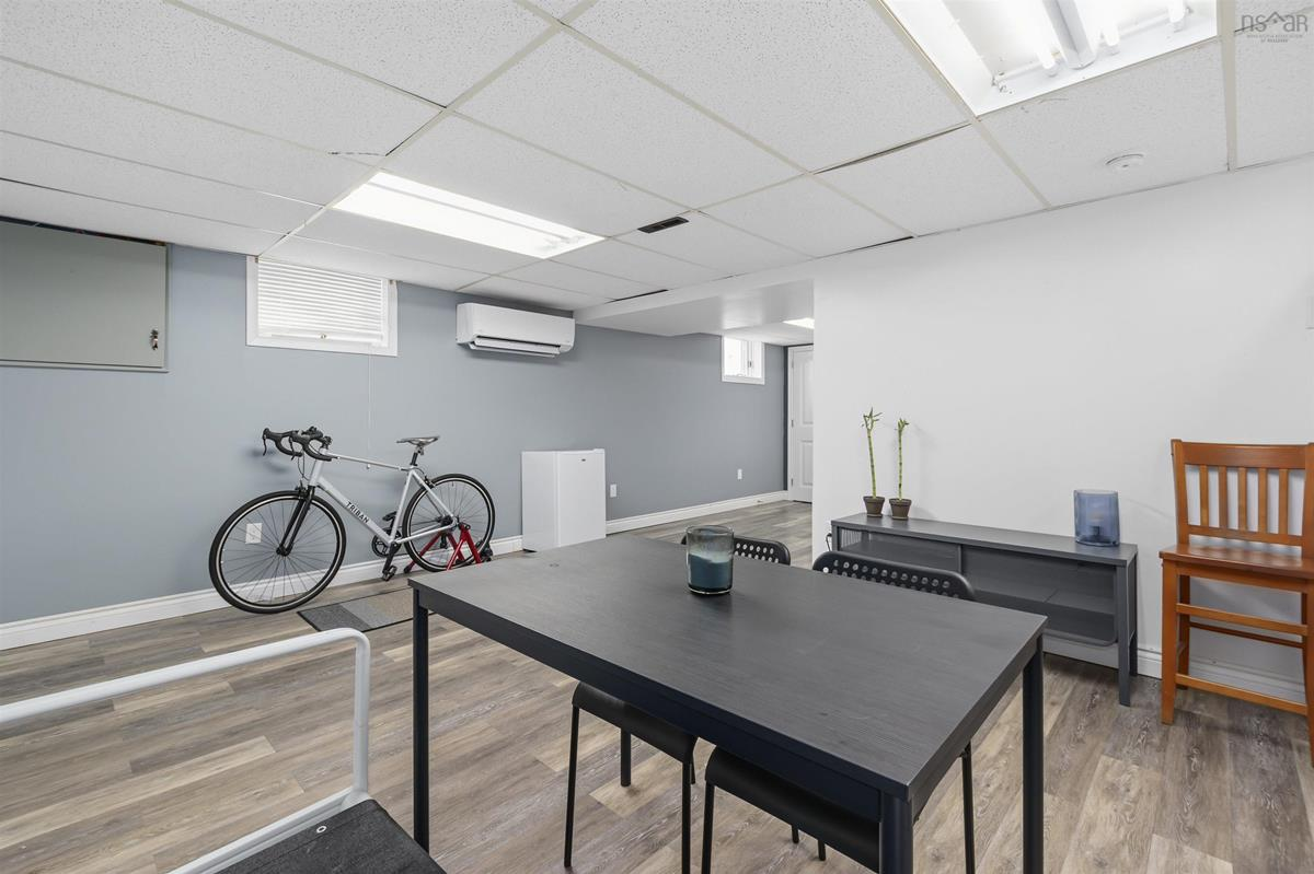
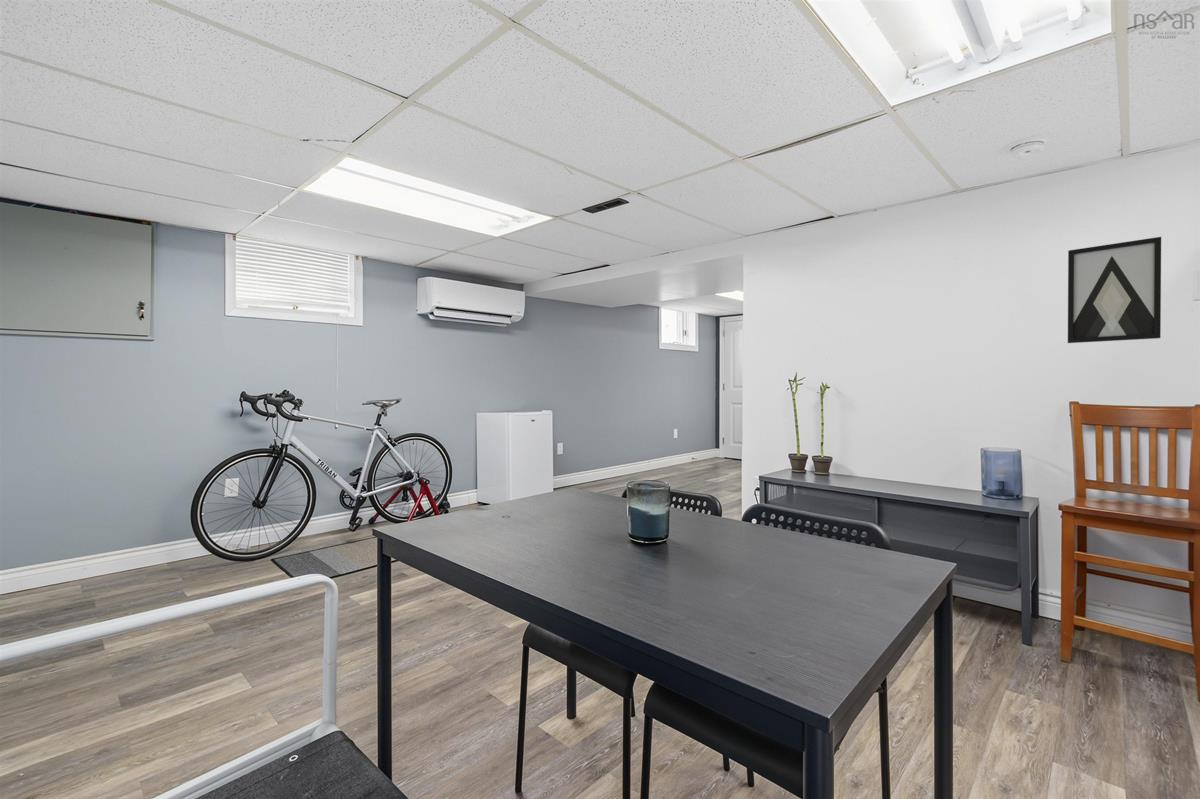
+ wall art (1112, 292)
